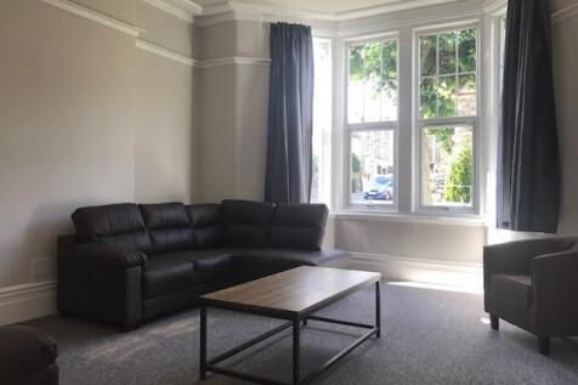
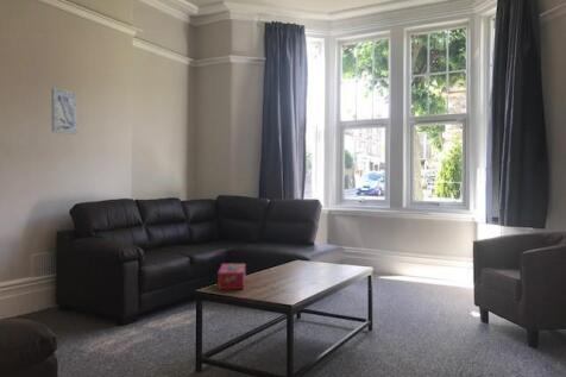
+ wall art (64, 112)
+ tissue box (232, 275)
